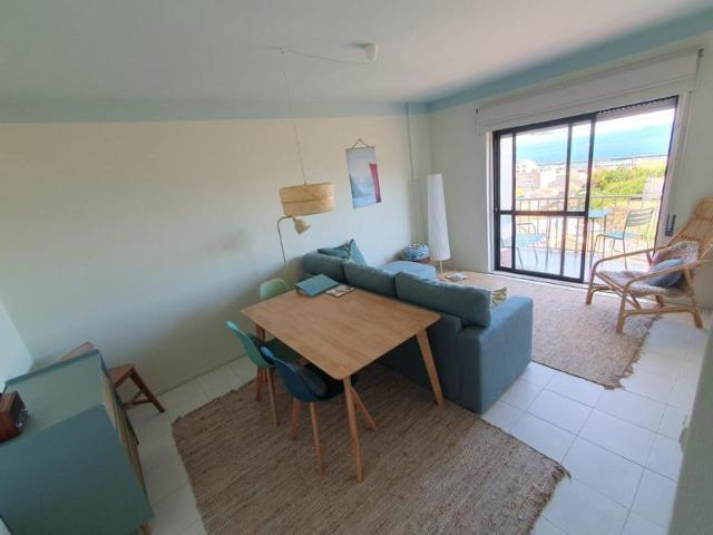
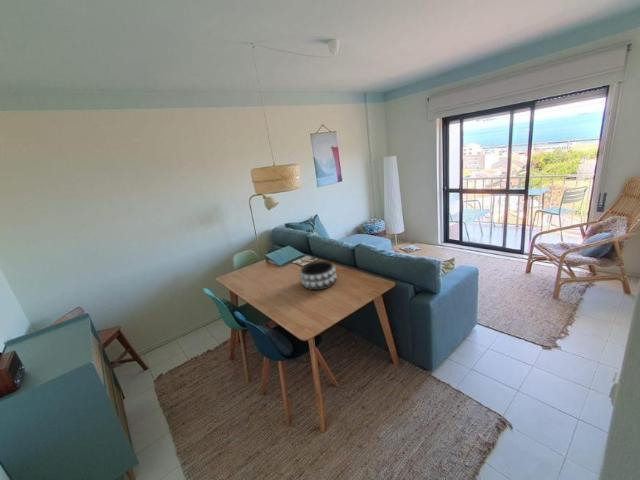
+ decorative bowl (318, 275)
